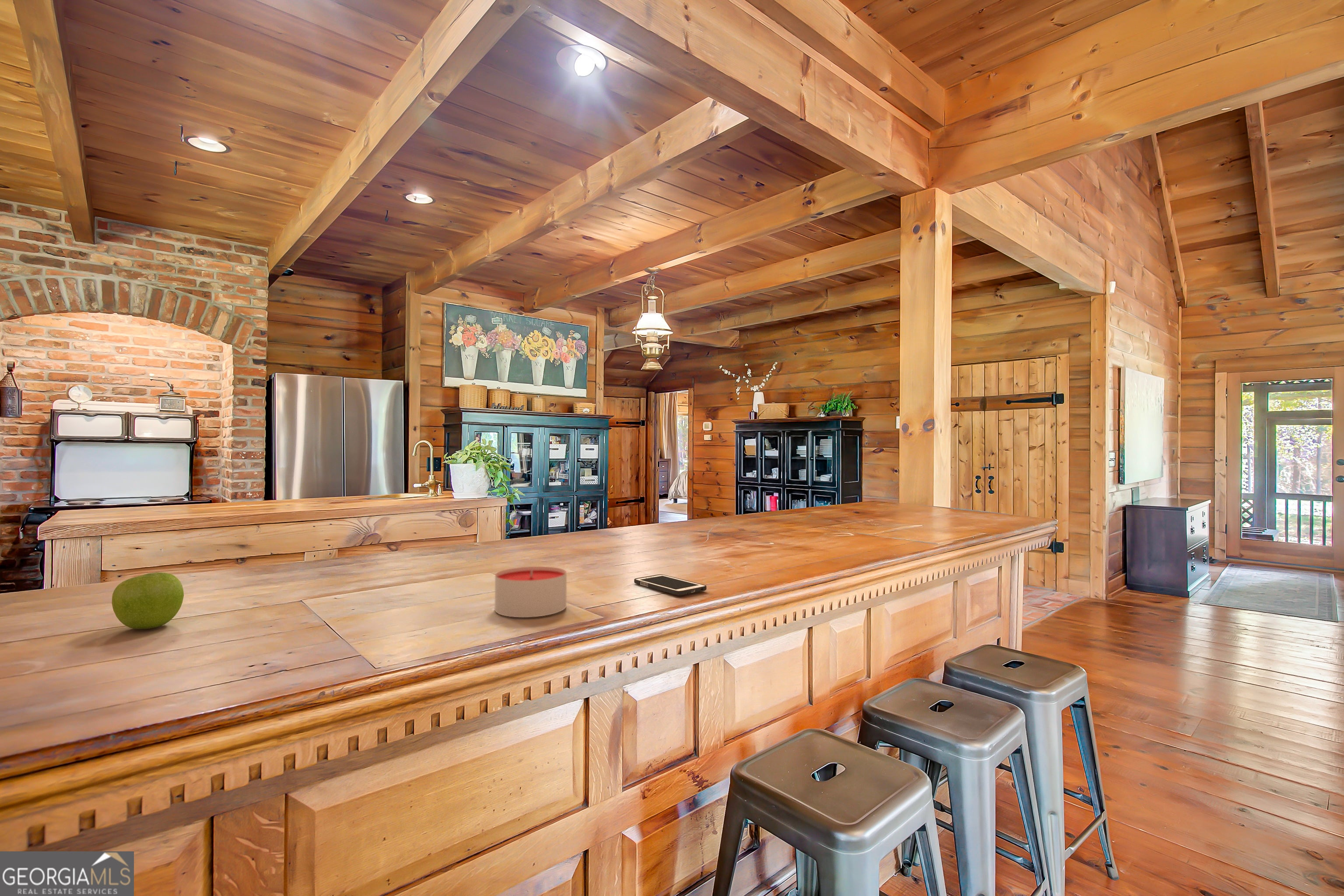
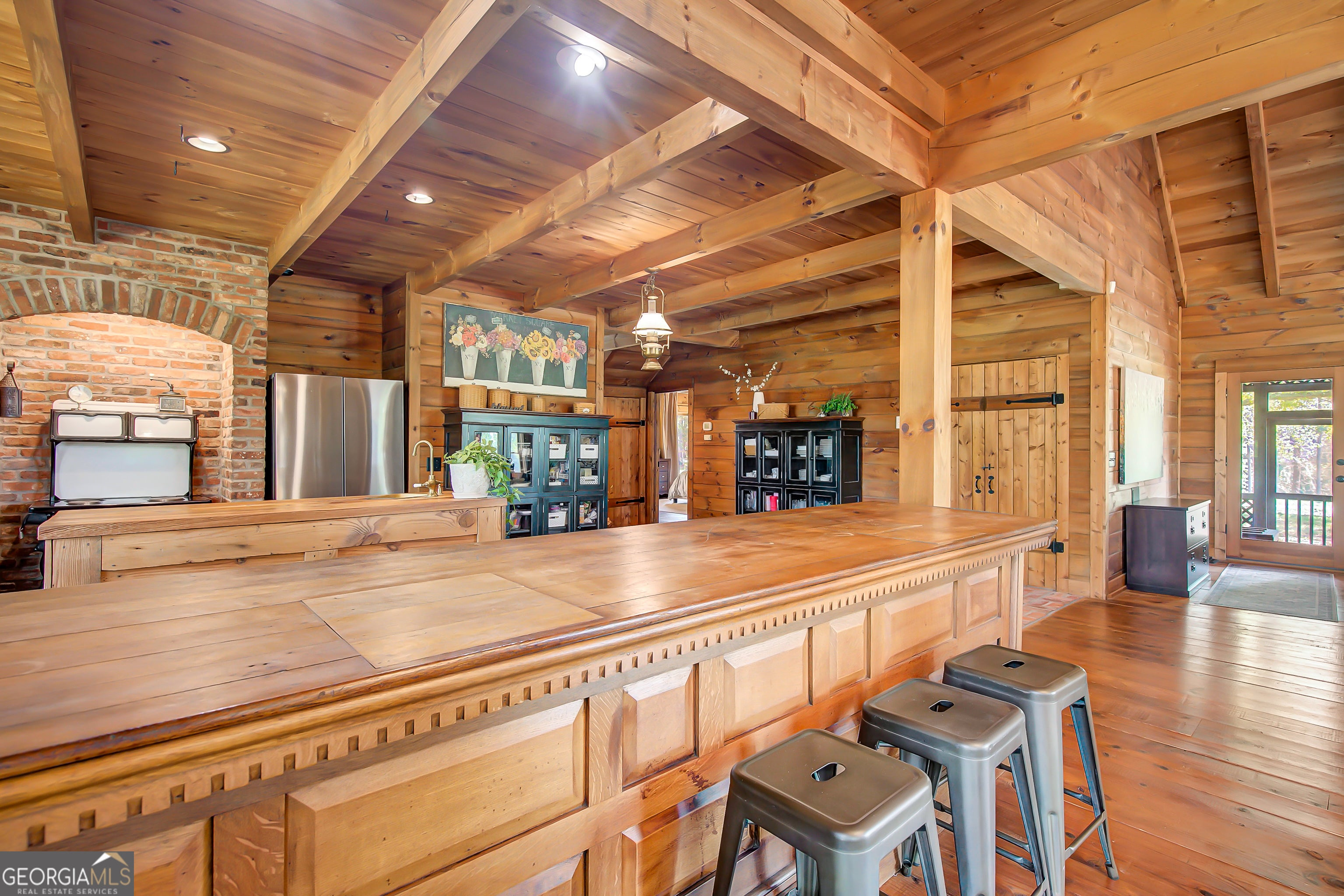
- cell phone (669, 584)
- fruit (148, 599)
- candle (531, 589)
